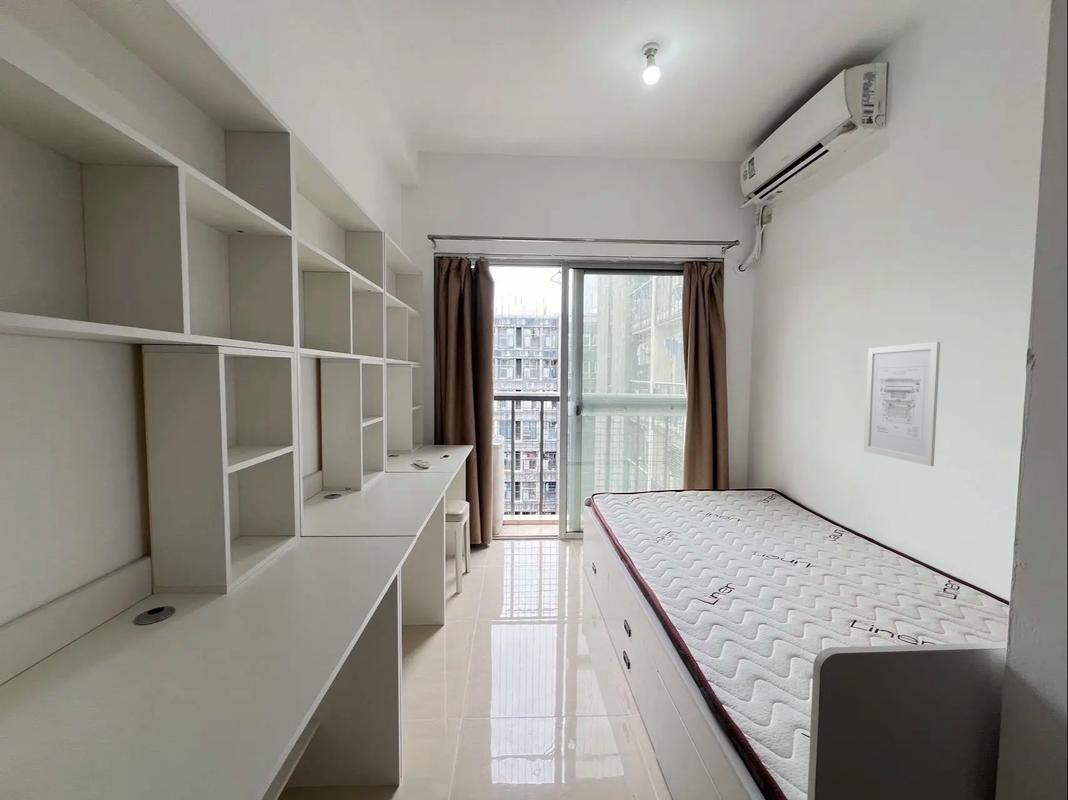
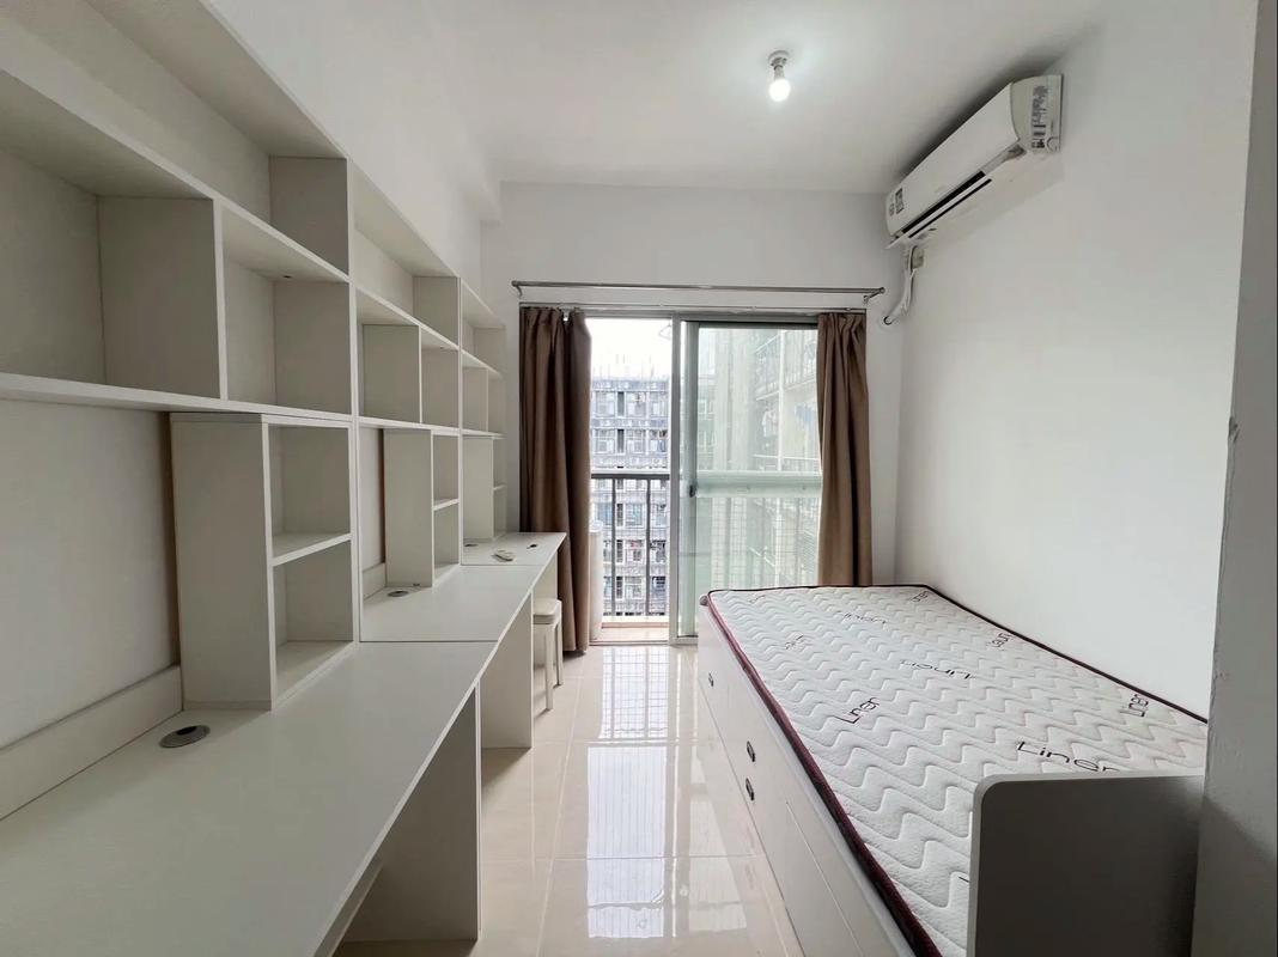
- wall art (898, 402)
